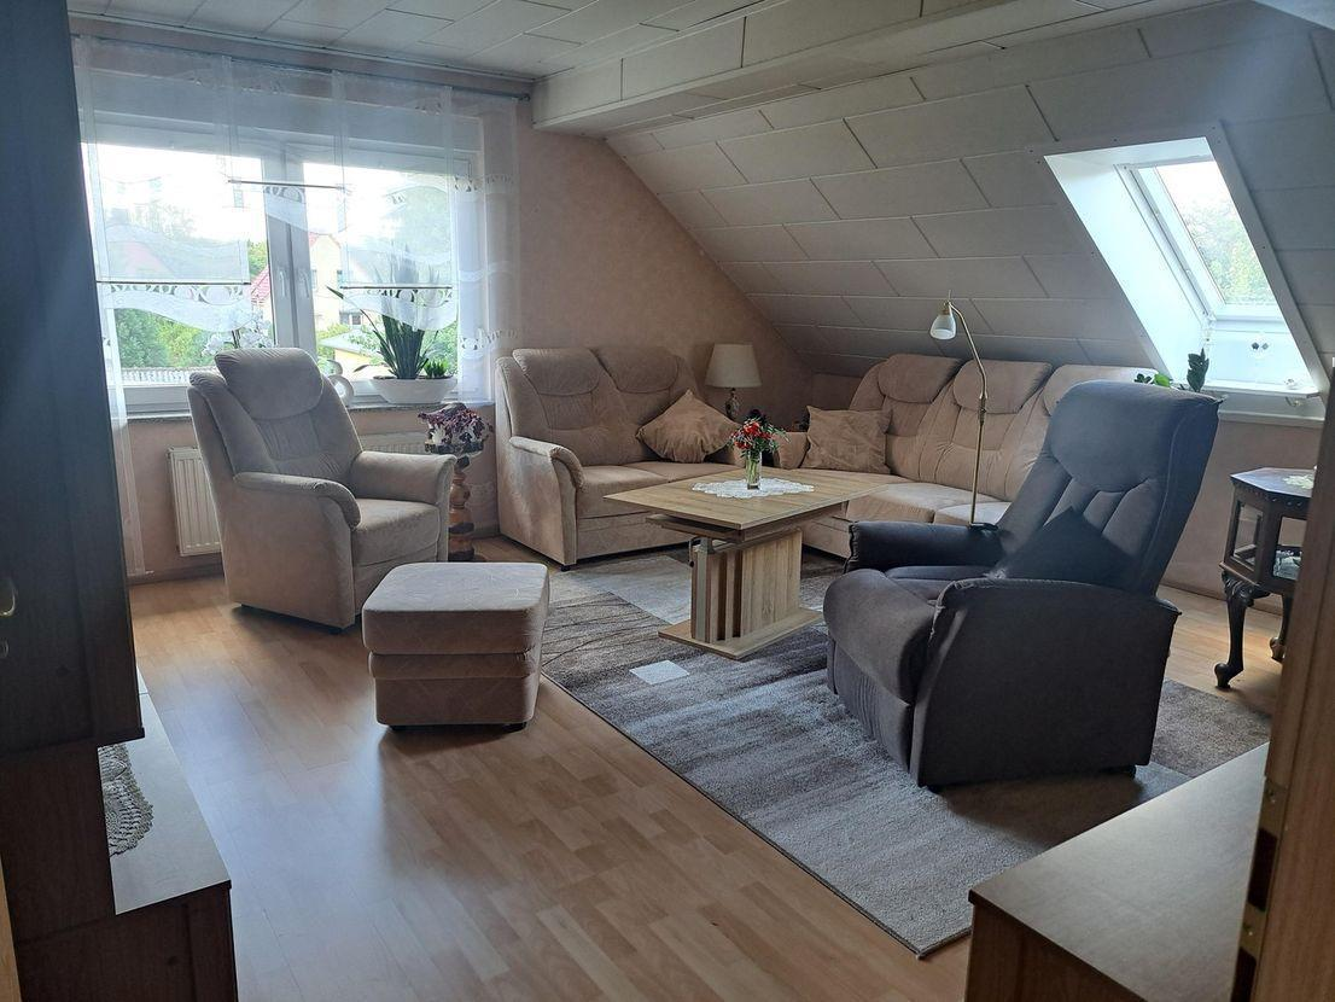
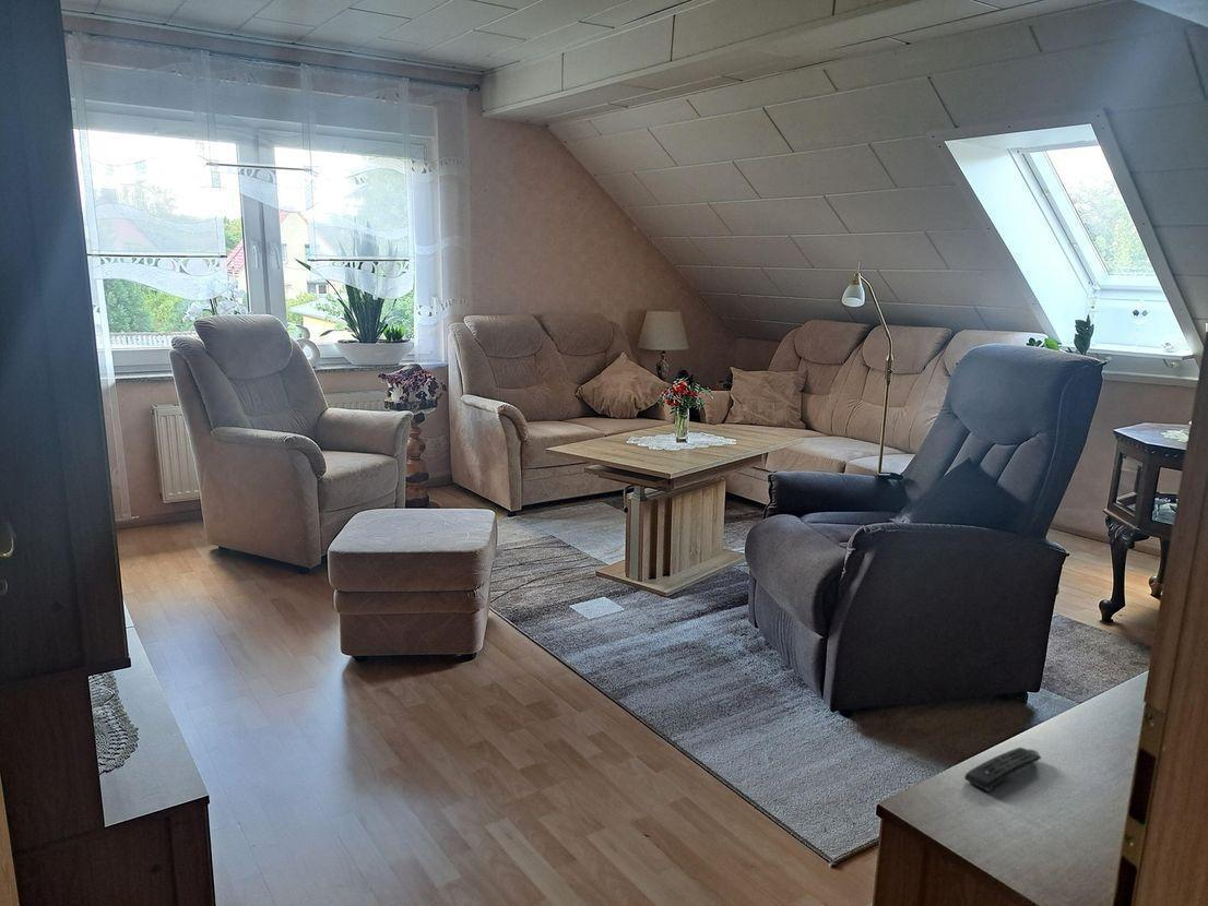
+ remote control (1006, 765)
